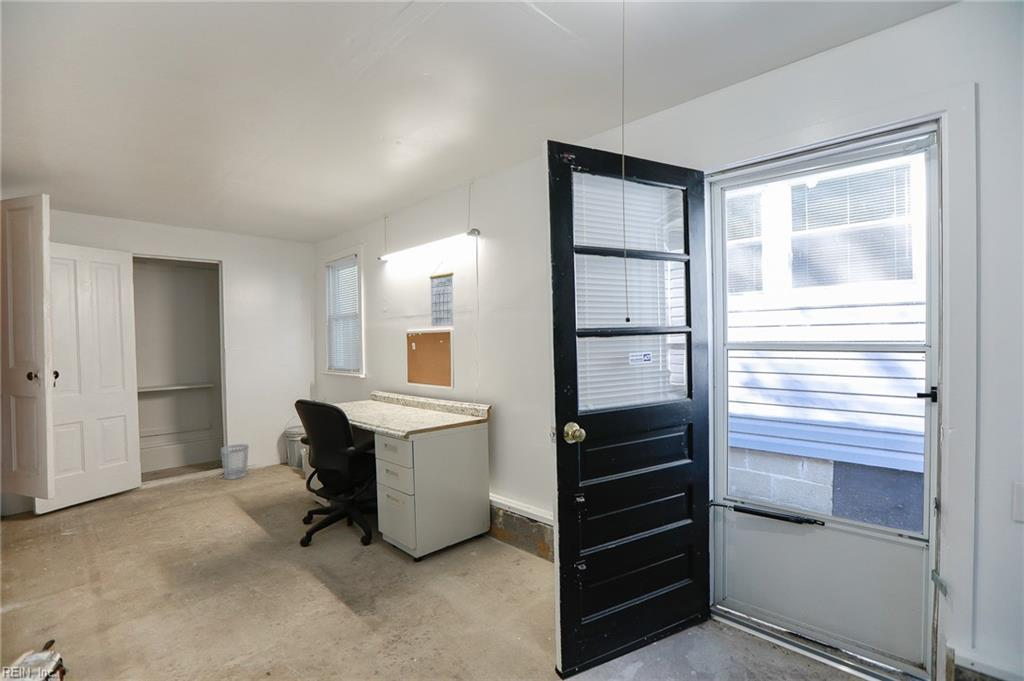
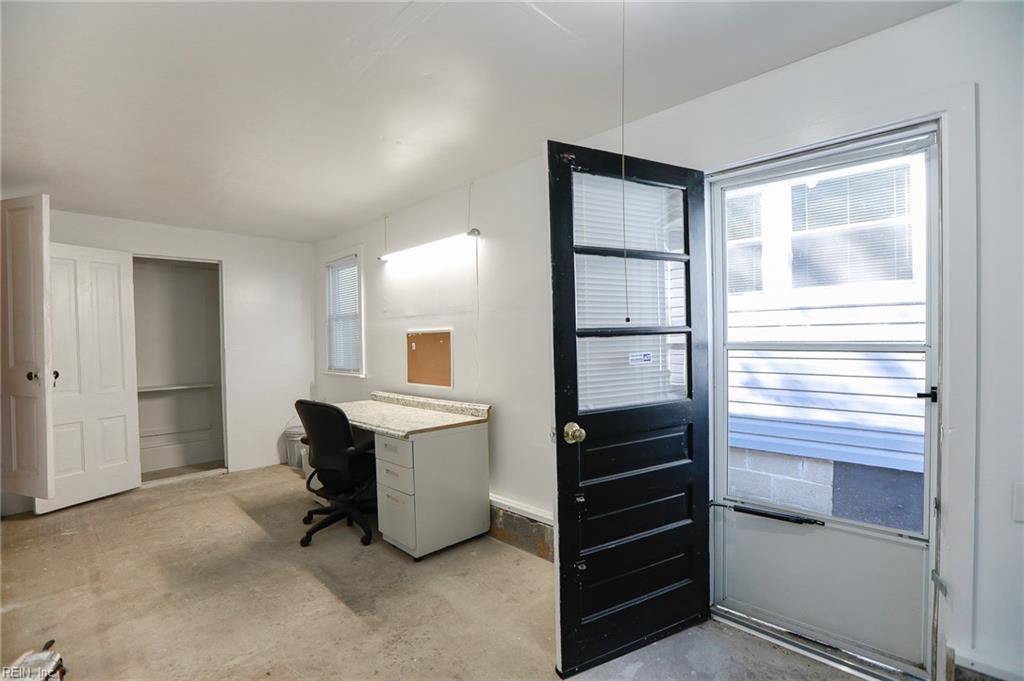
- wastebasket (234, 461)
- calendar (441, 294)
